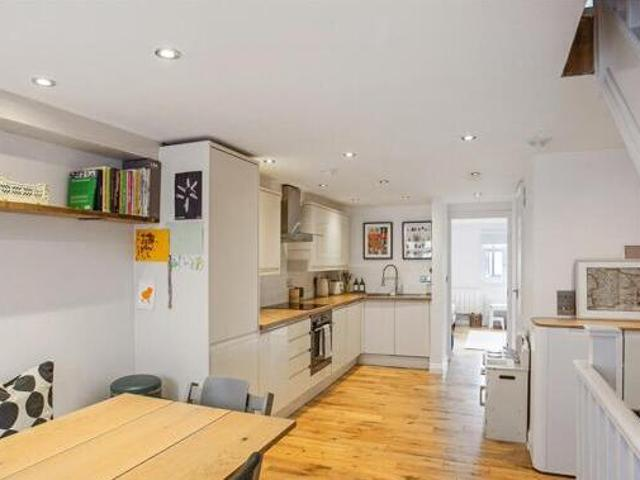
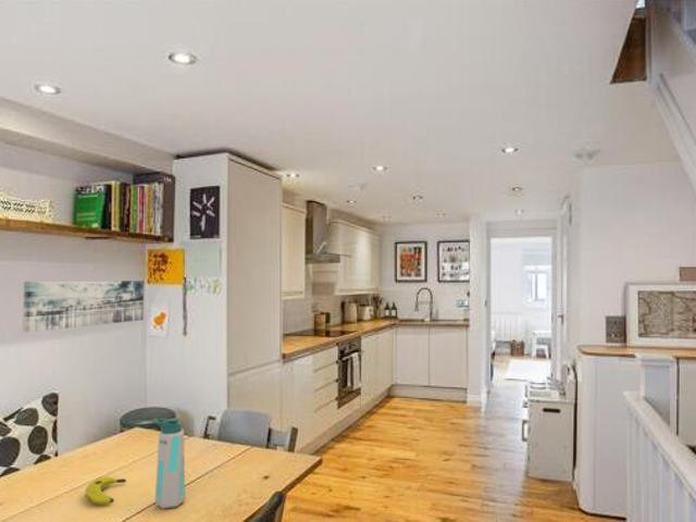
+ water bottle (169, 460)
+ banana (108, 485)
+ wall art (90, 302)
